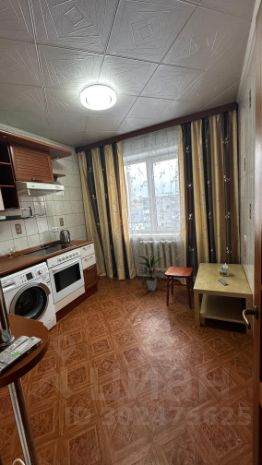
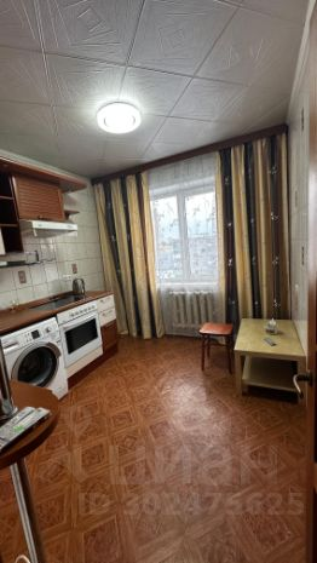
- indoor plant (149, 271)
